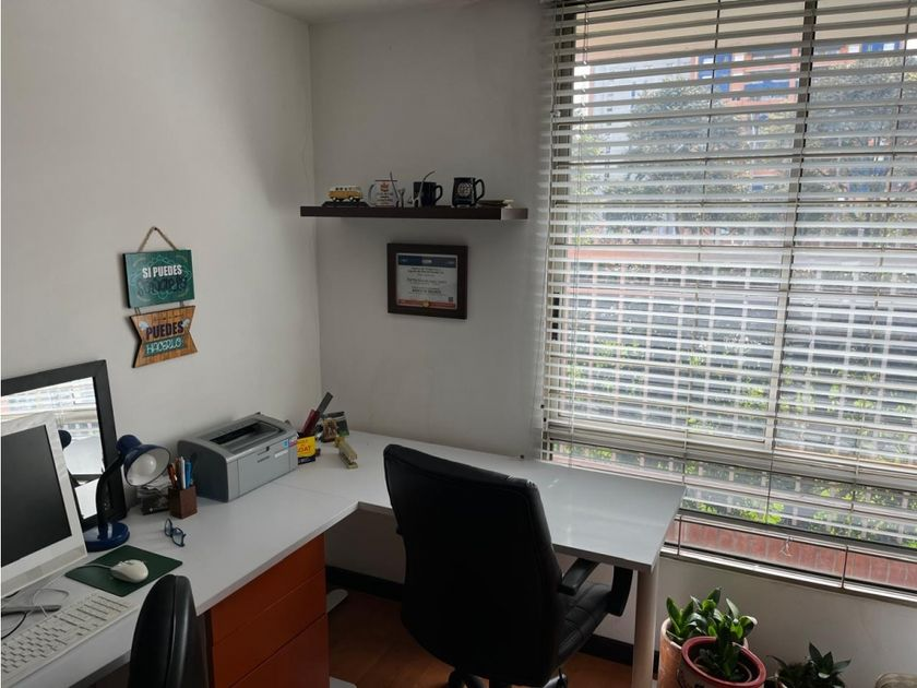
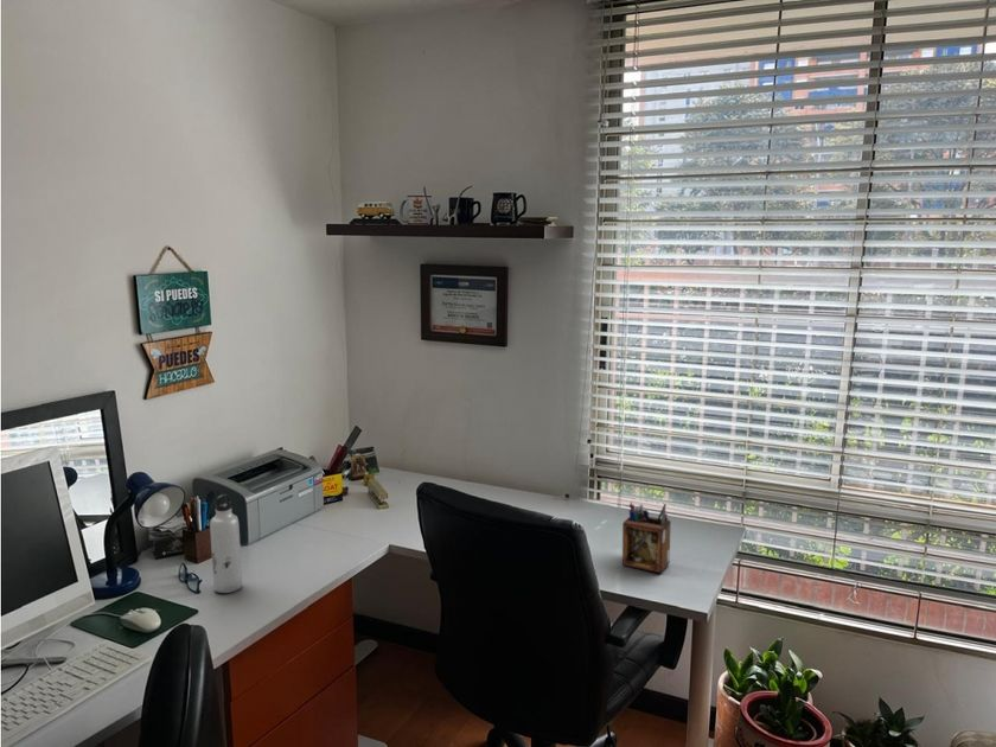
+ desk organizer (646, 534)
+ water bottle (225, 542)
